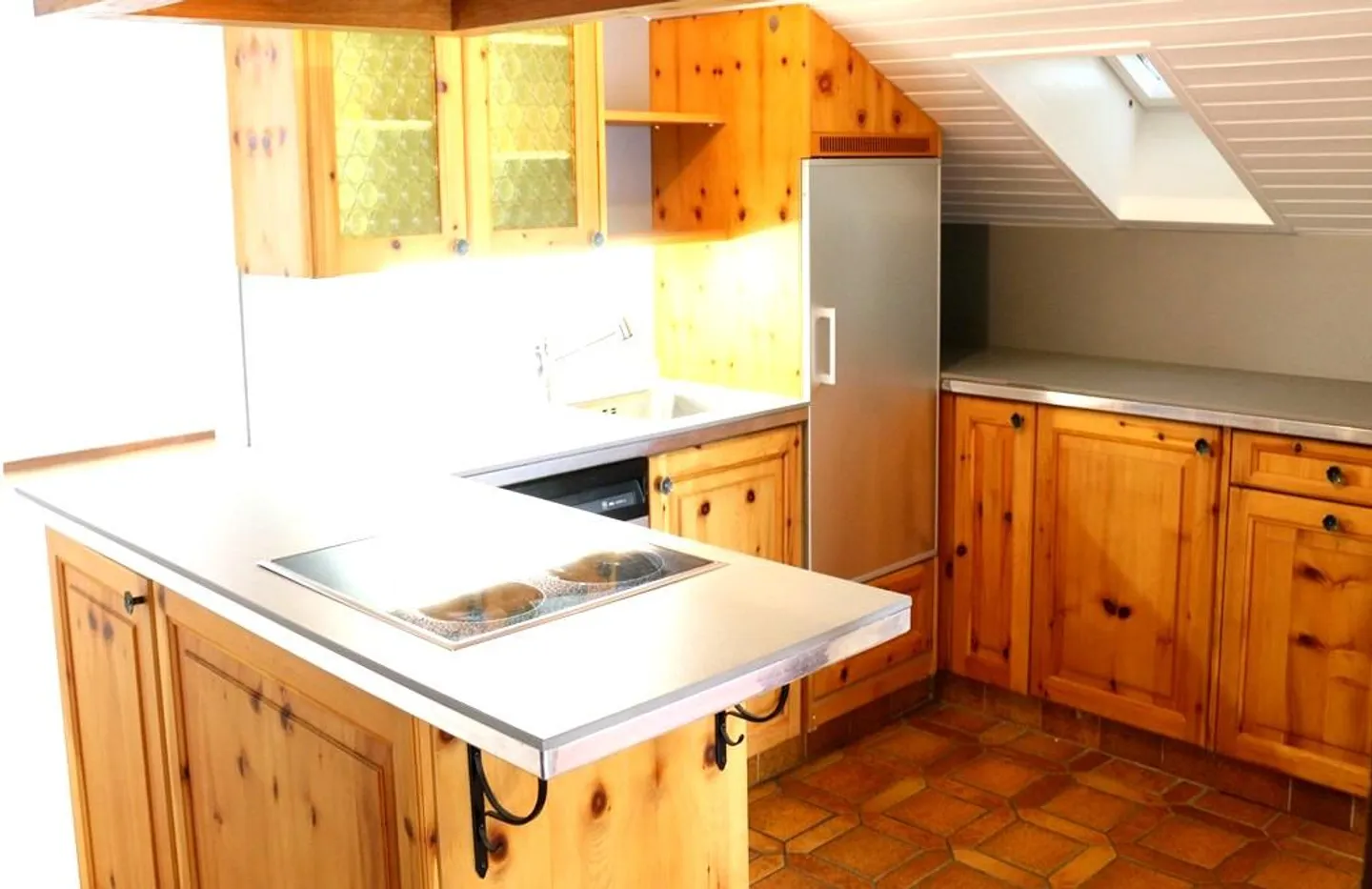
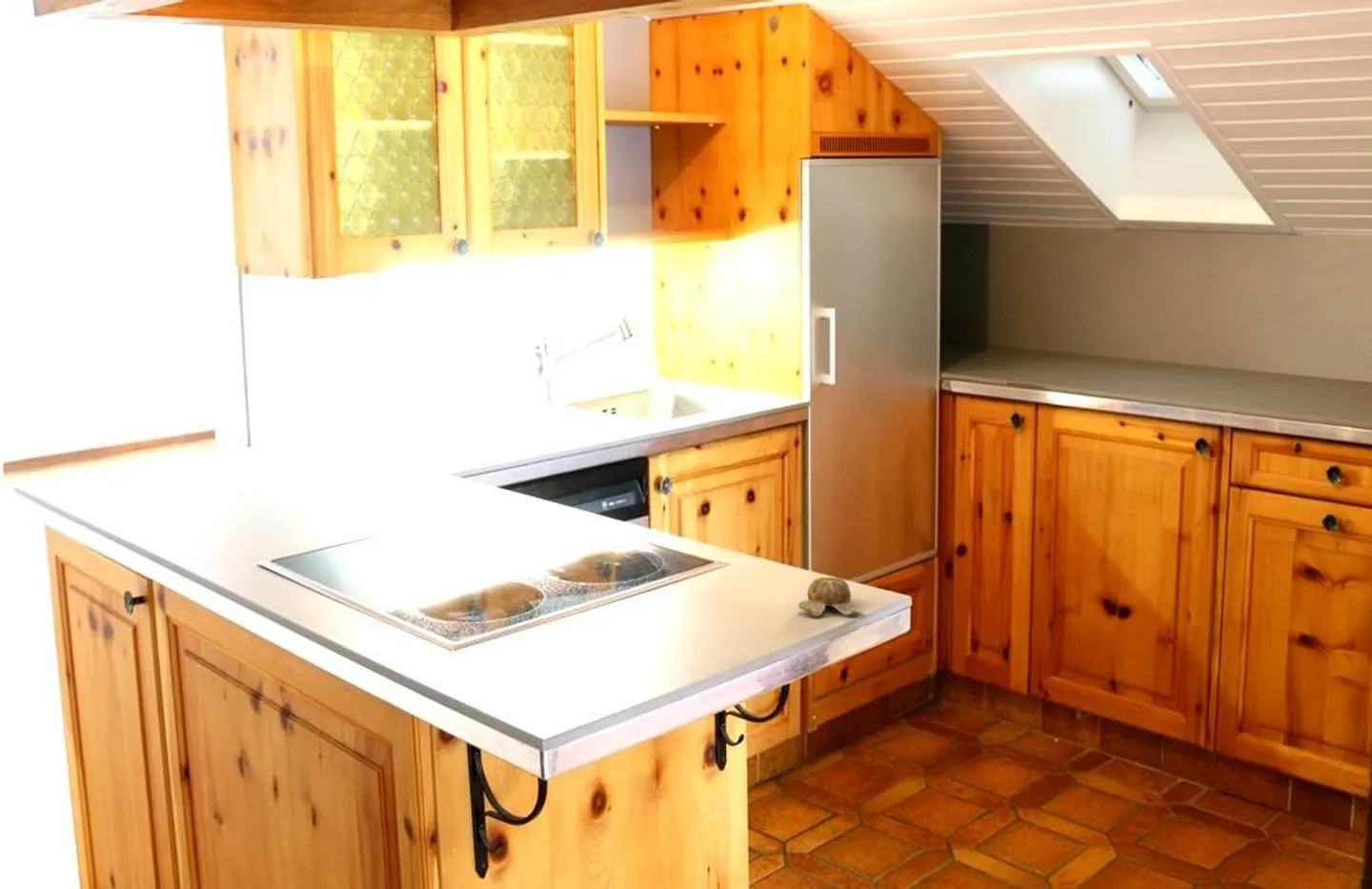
+ fruit (826, 595)
